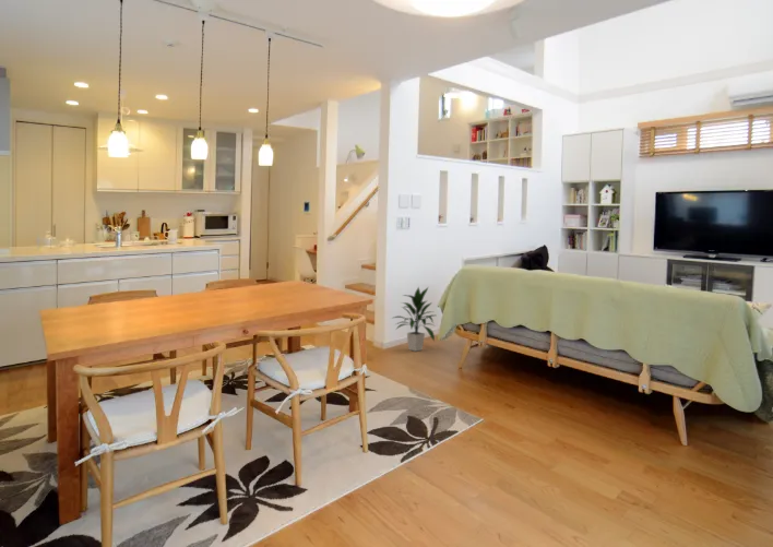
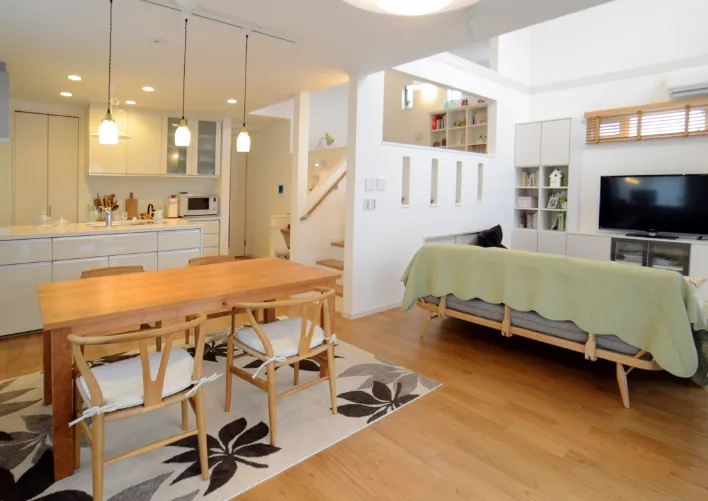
- indoor plant (417, 319)
